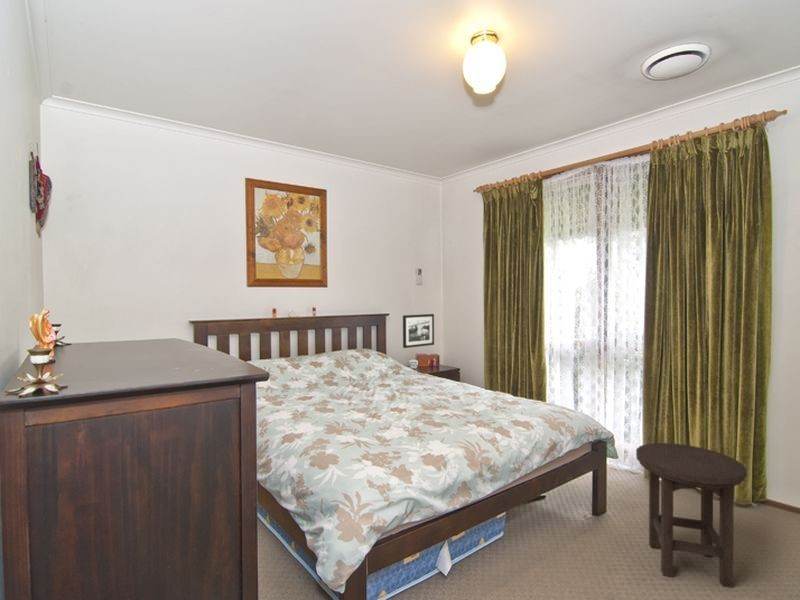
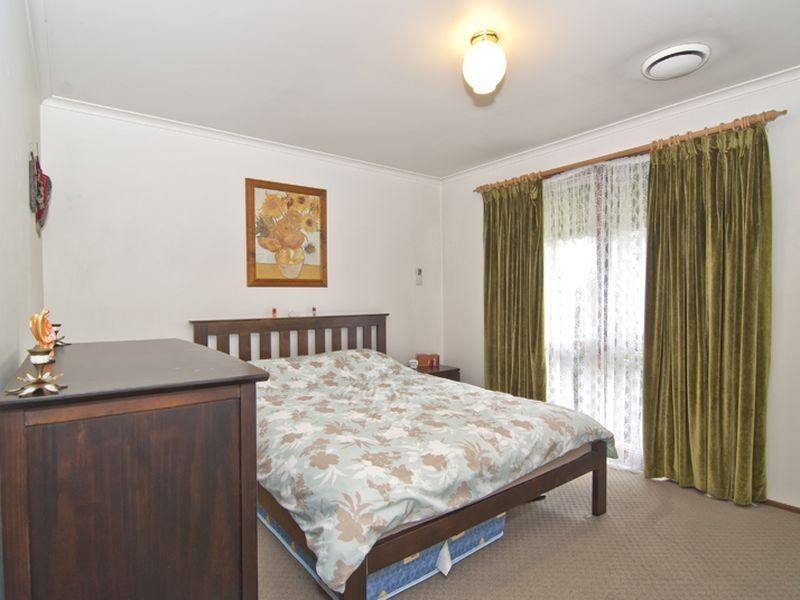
- picture frame (418, 330)
- stool (687, 518)
